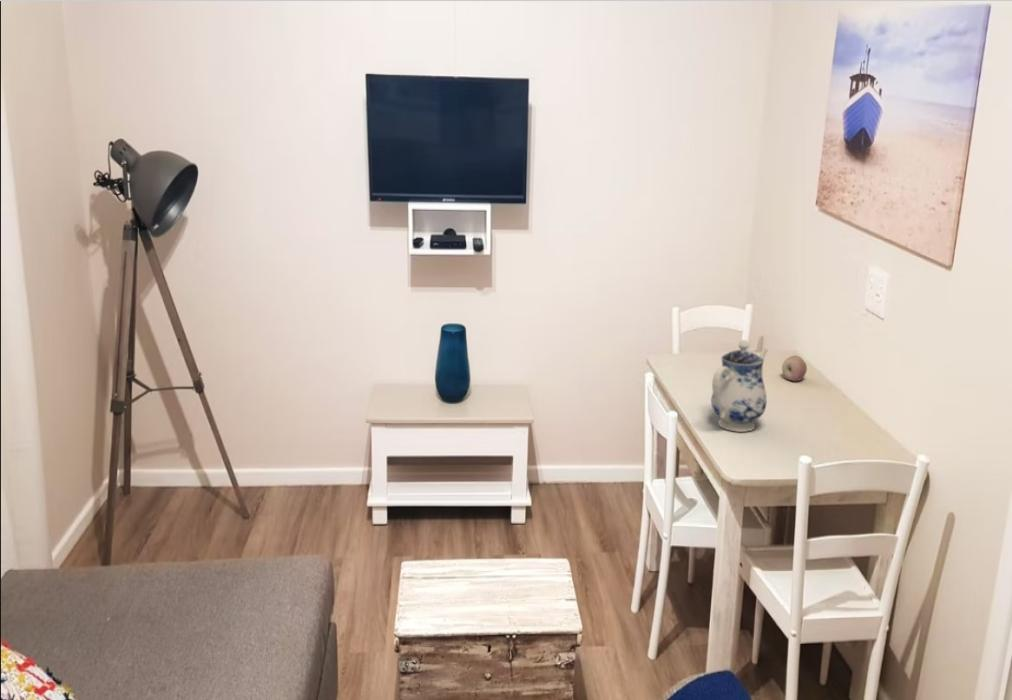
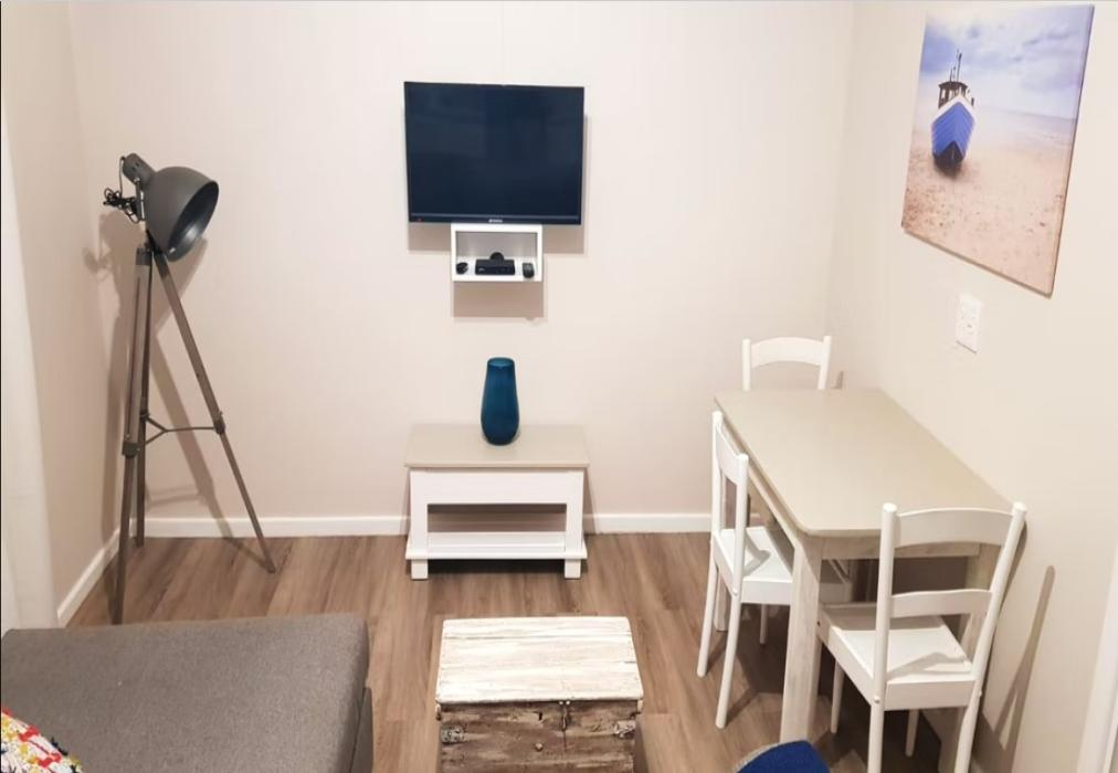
- teapot (740, 383)
- fruit (794, 367)
